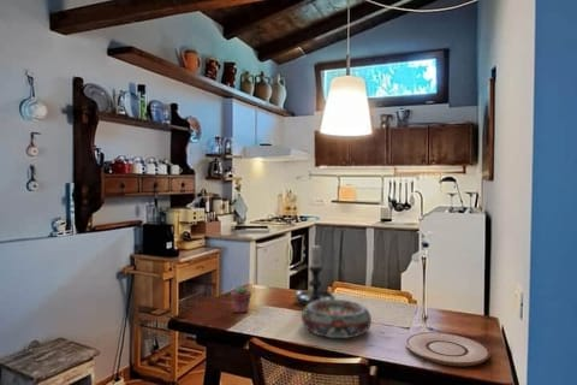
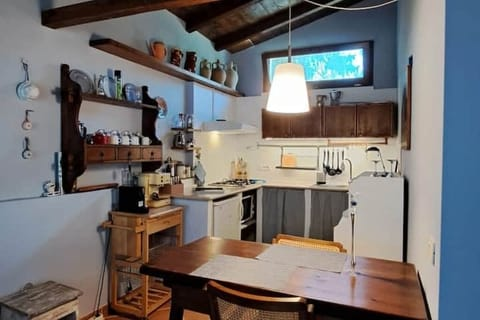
- potted succulent (240, 297)
- candle holder (314, 271)
- plate (446, 348)
- decorative bowl (335, 318)
